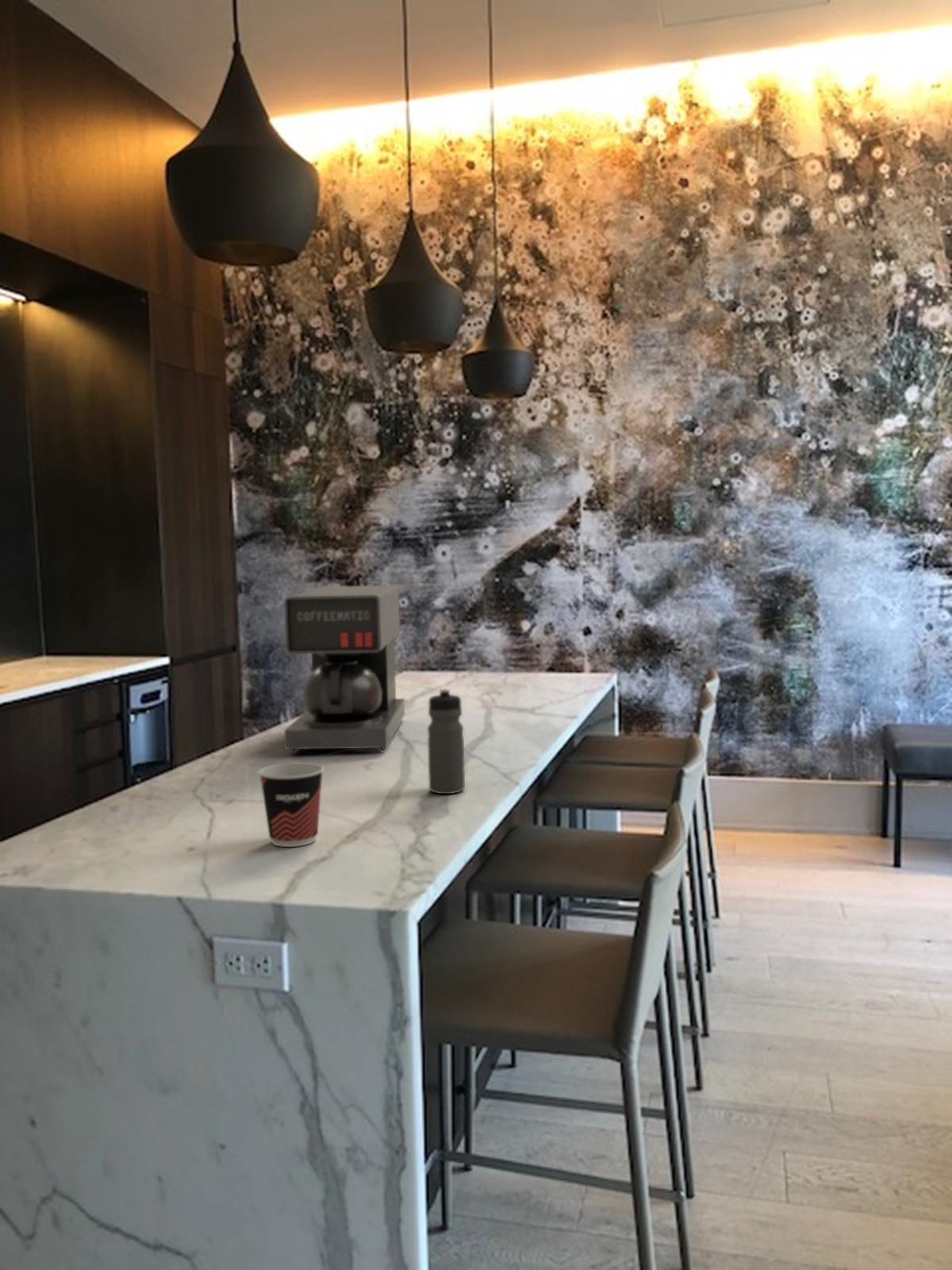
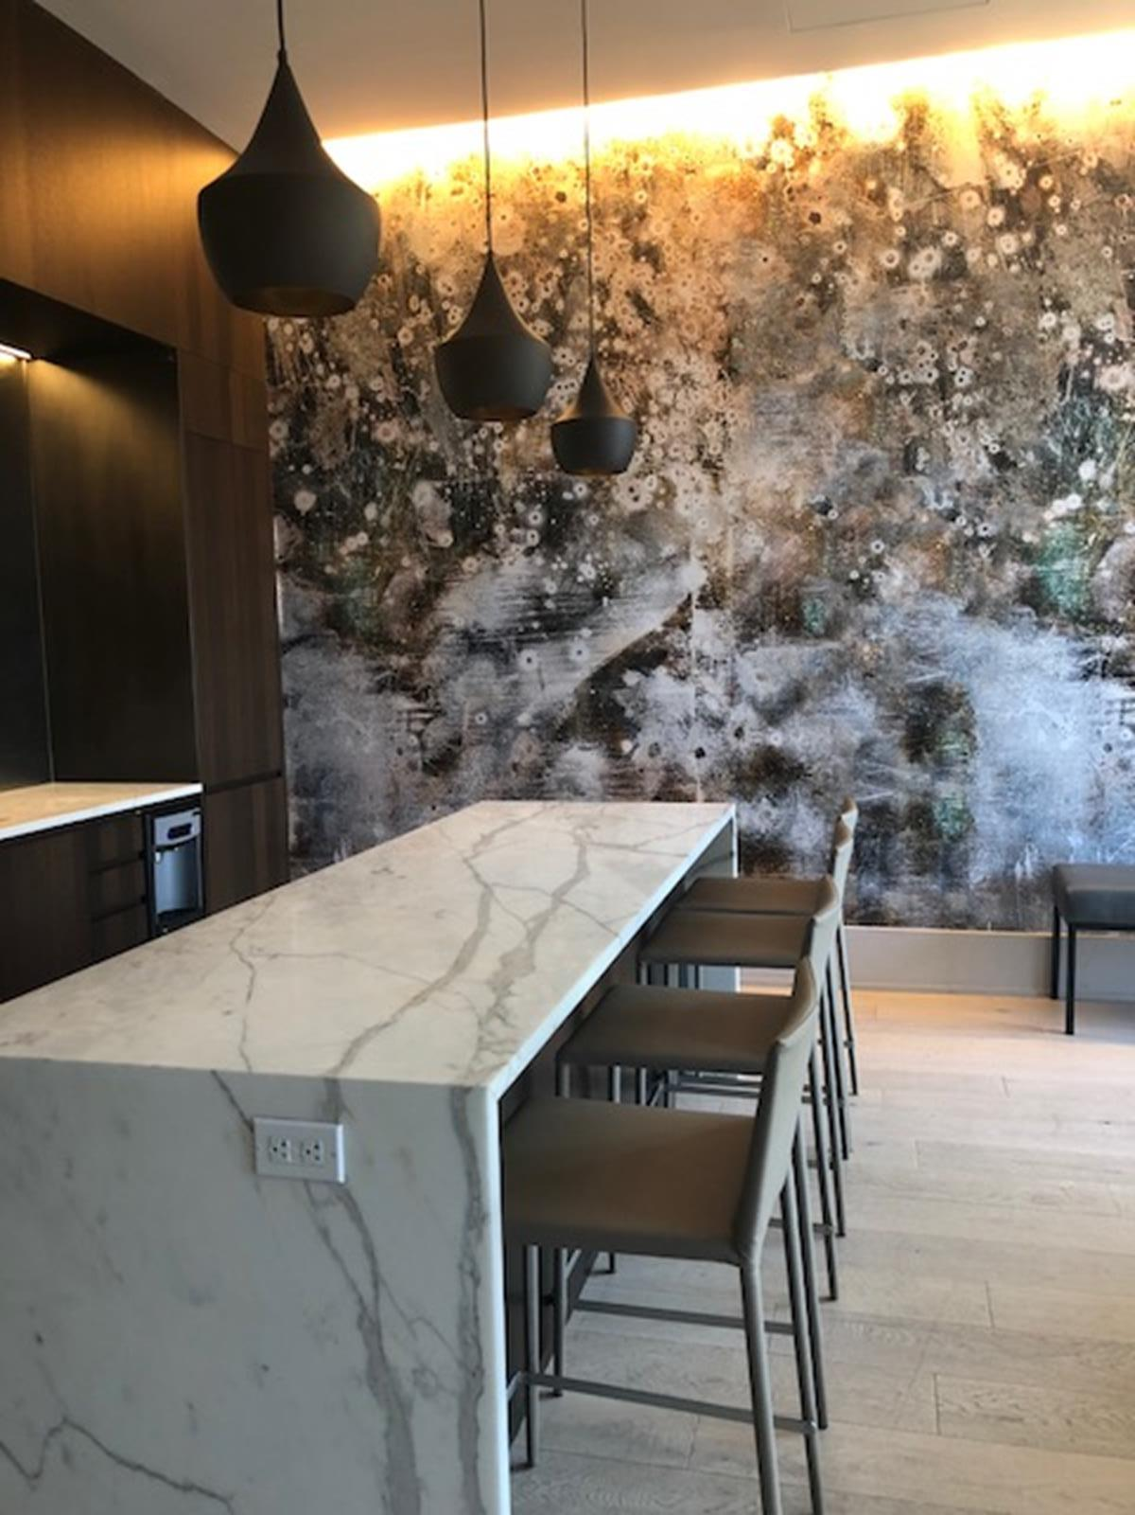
- water bottle (446, 740)
- coffee maker (347, 664)
- cup (292, 805)
